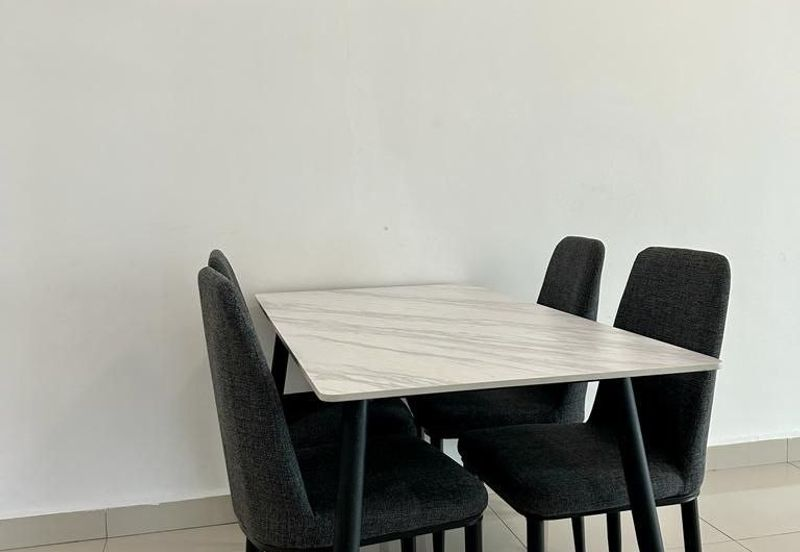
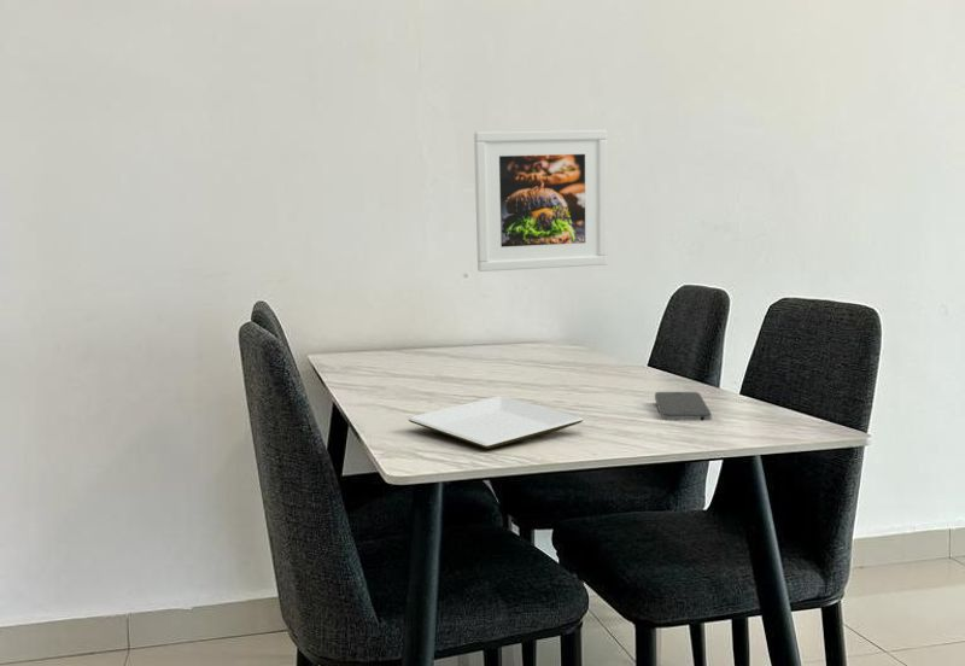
+ plate (495, 423)
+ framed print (542, 200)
+ smartphone (682, 405)
